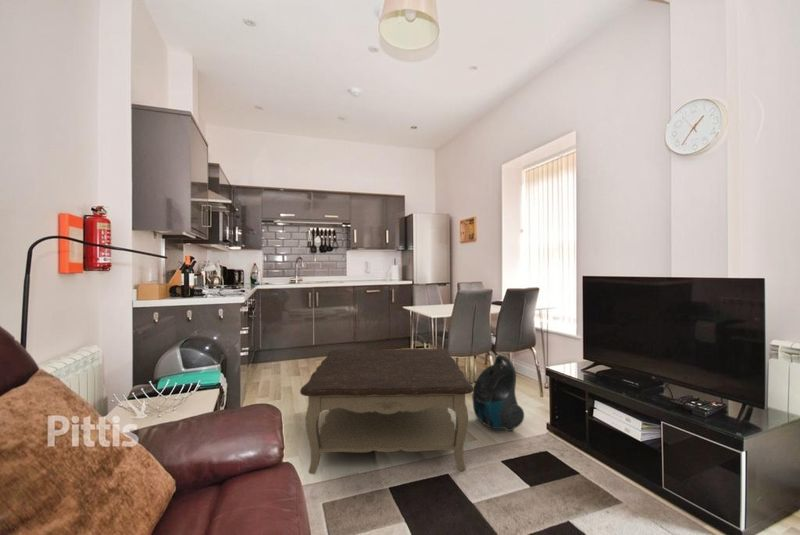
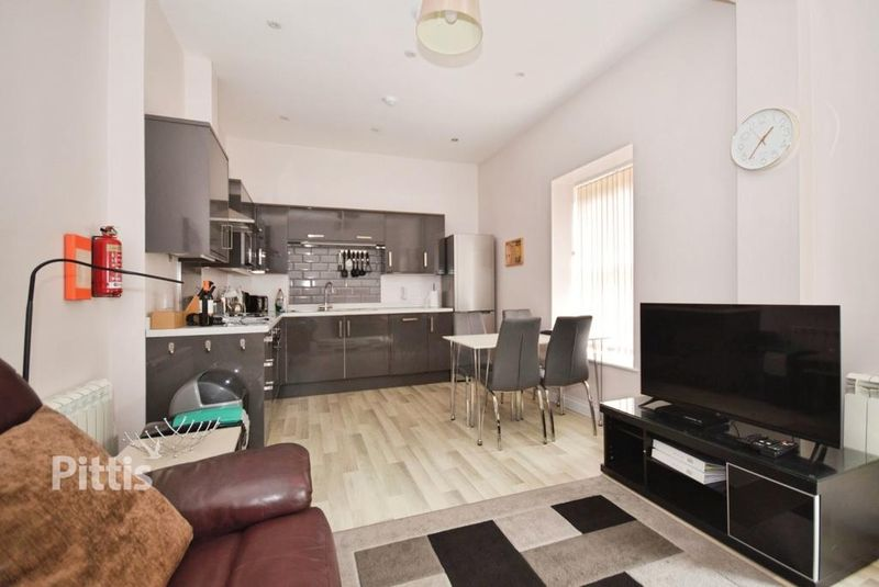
- coffee table (388, 399)
- vacuum cleaner (495, 389)
